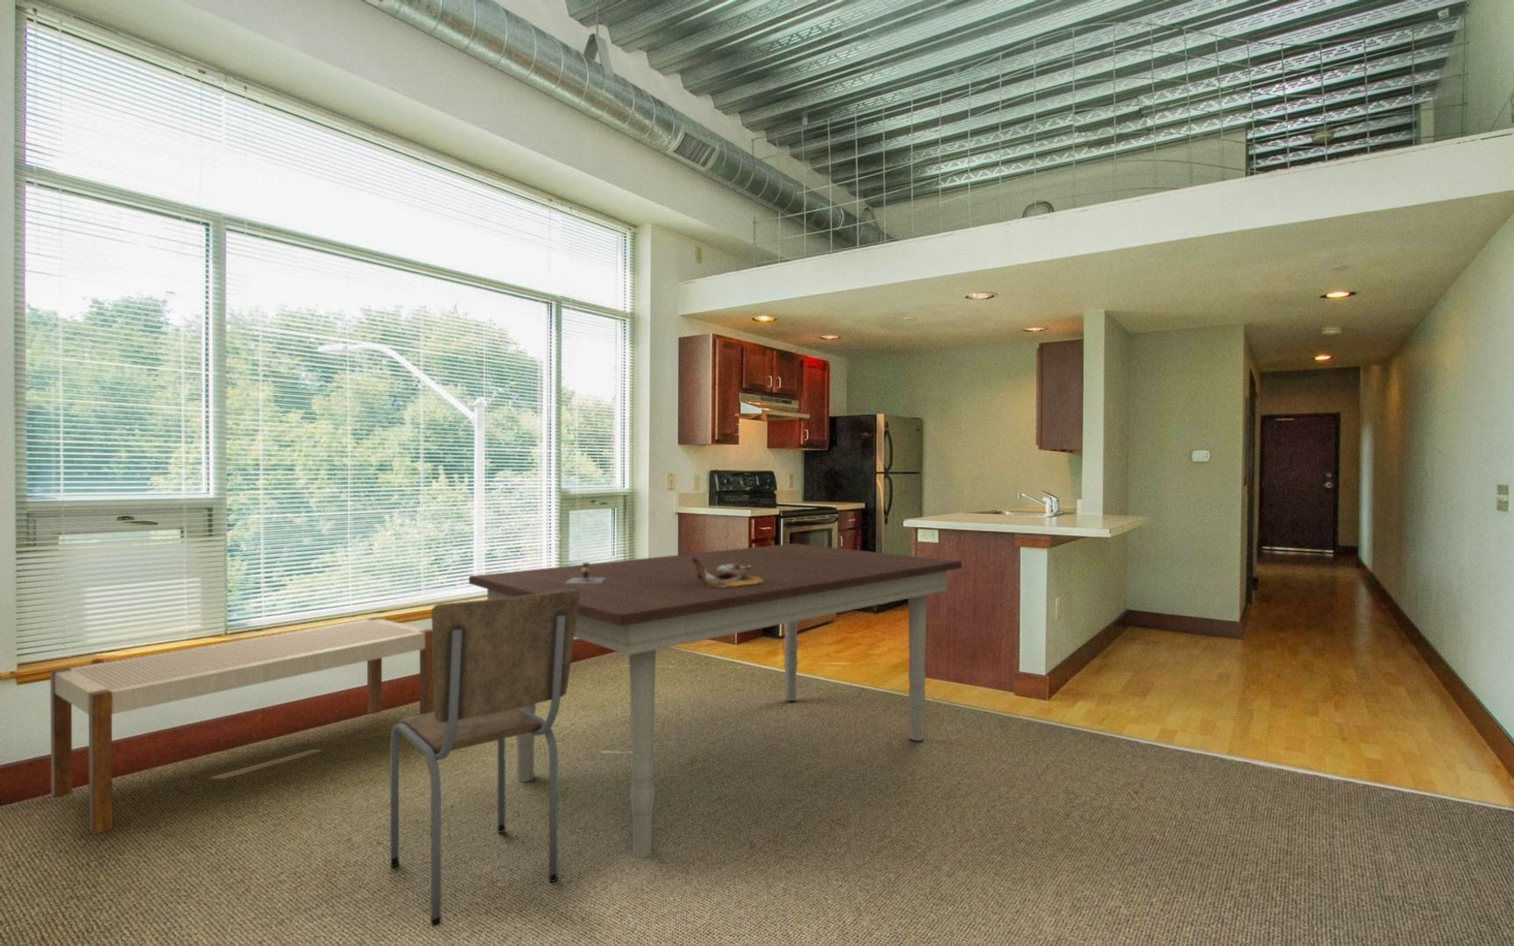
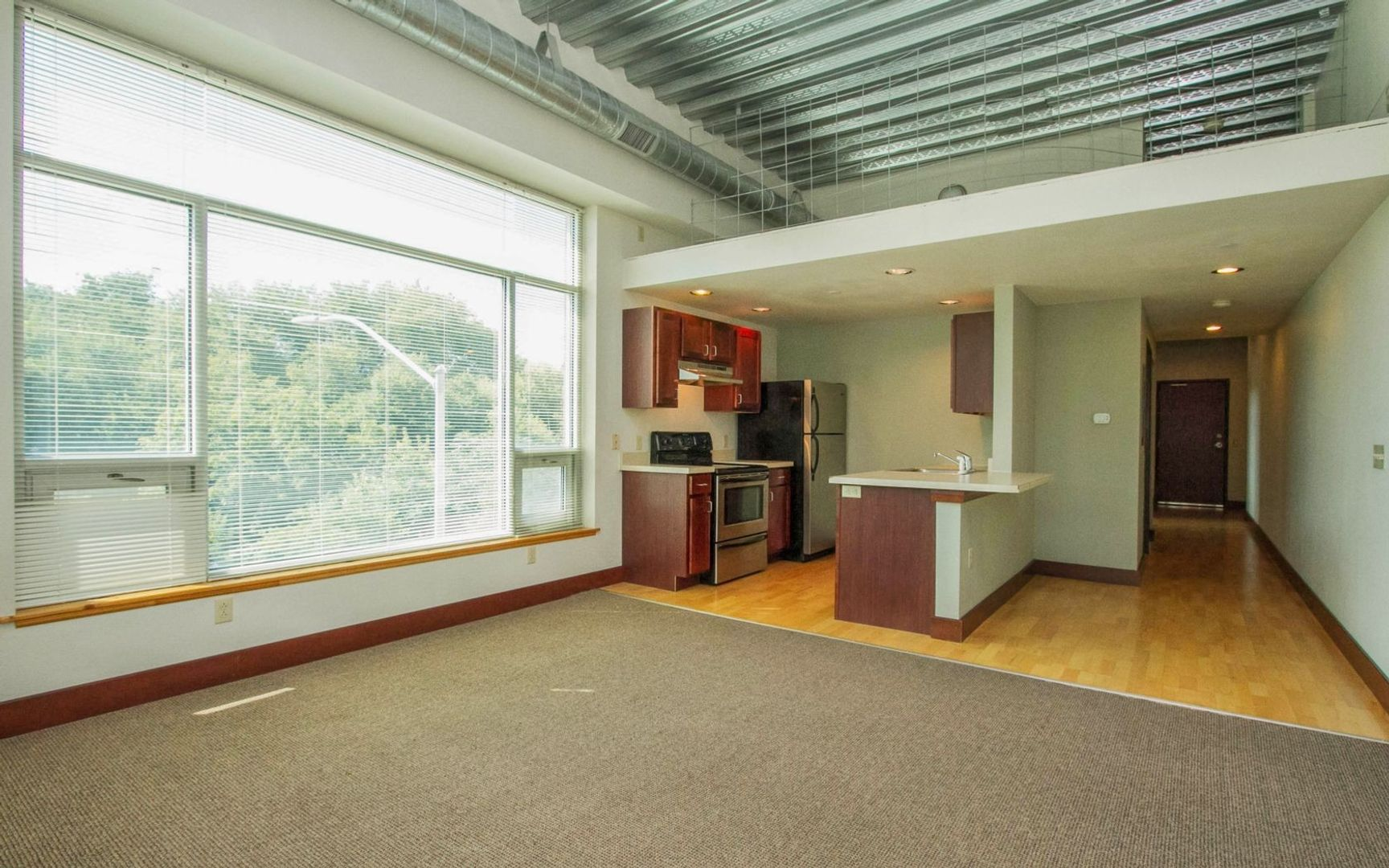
- soup bowl (728, 569)
- dining chair (479, 732)
- dining table (729, 634)
- pottery (585, 570)
- bench (257, 683)
